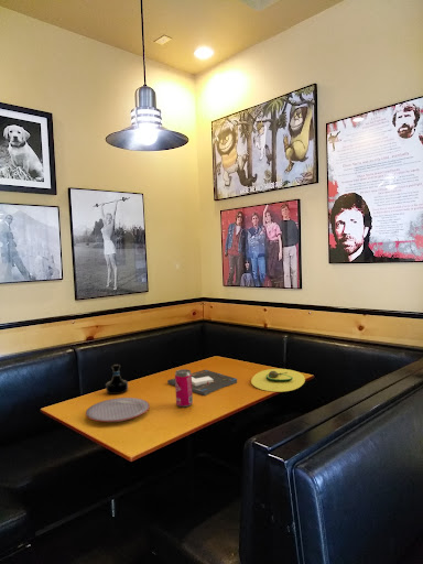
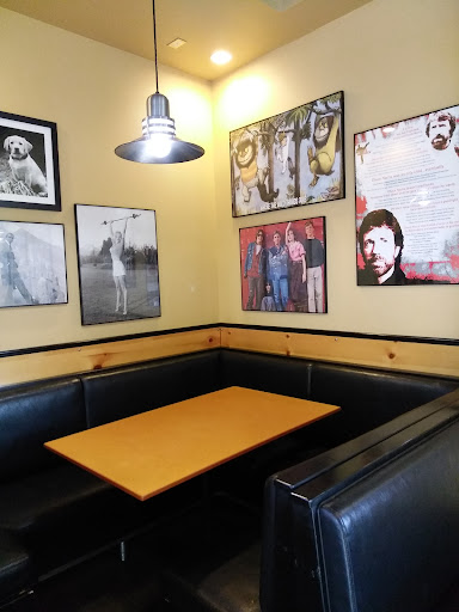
- board game (202, 379)
- tequila bottle (116, 378)
- plate (118, 410)
- avocado (278, 376)
- beverage can (183, 388)
